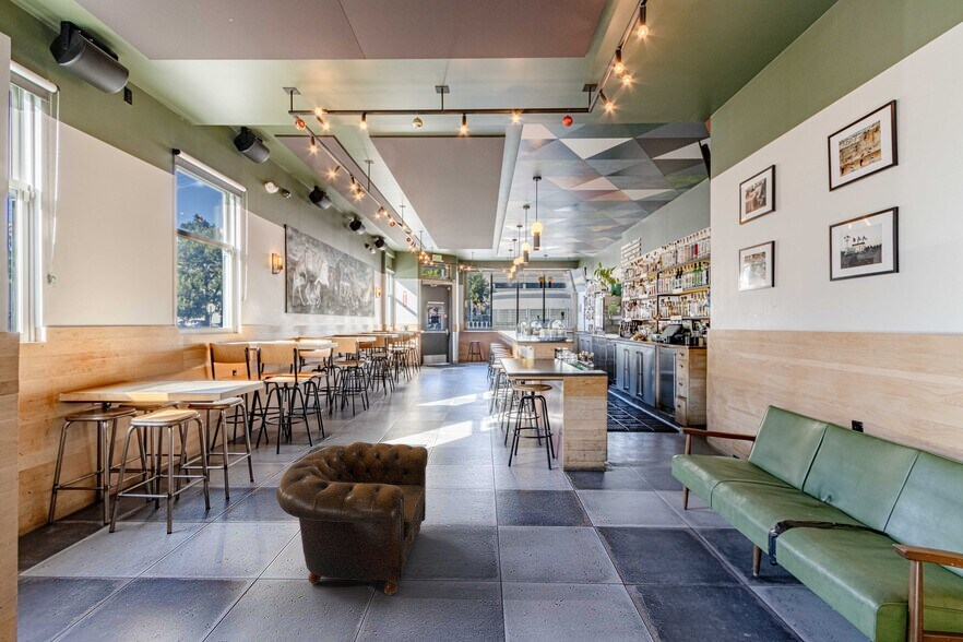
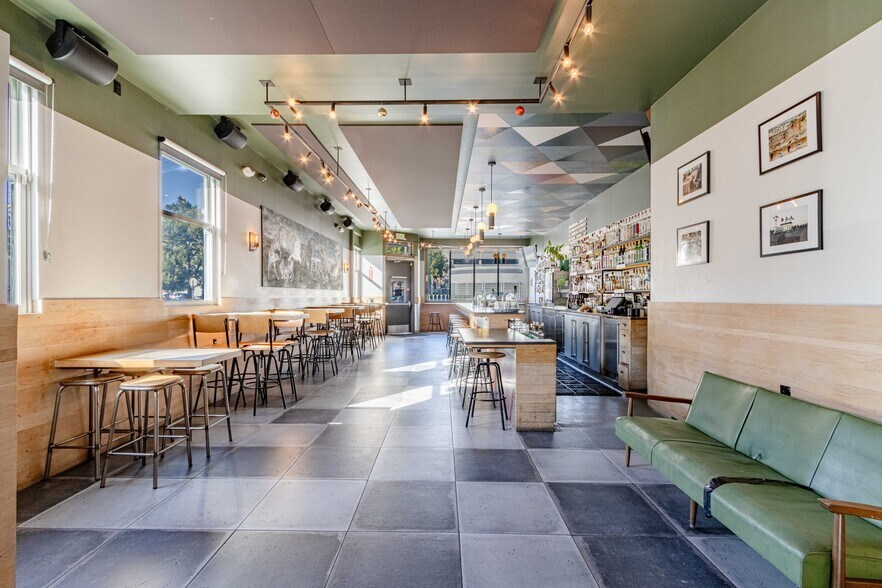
- armchair (355, 508)
